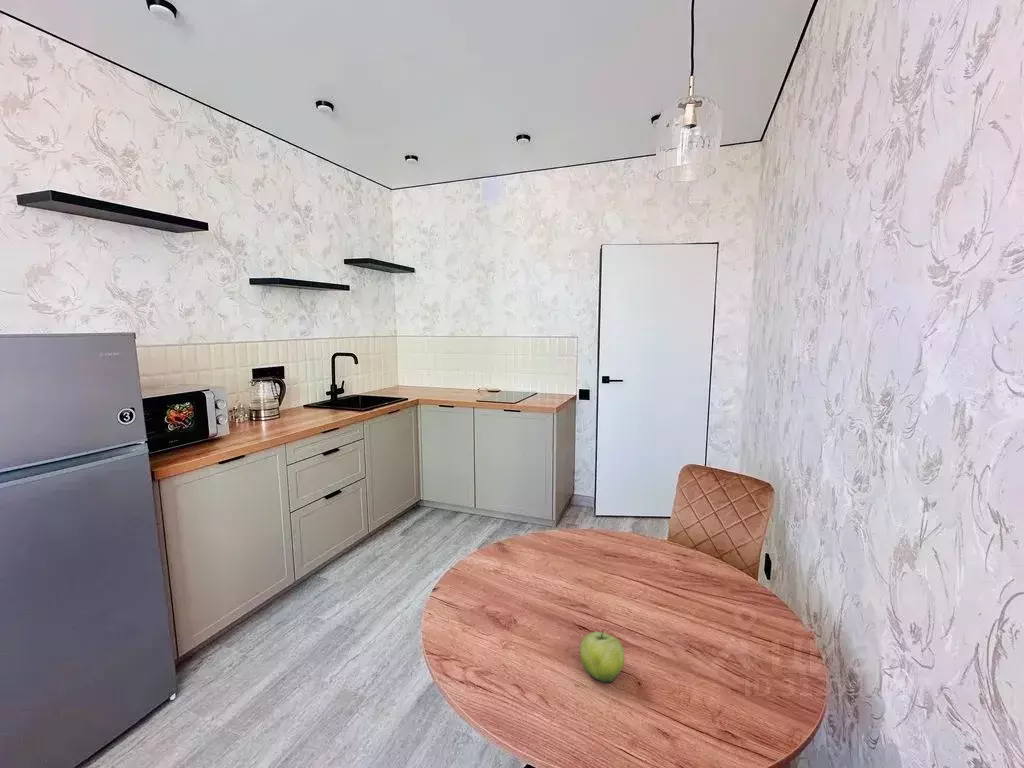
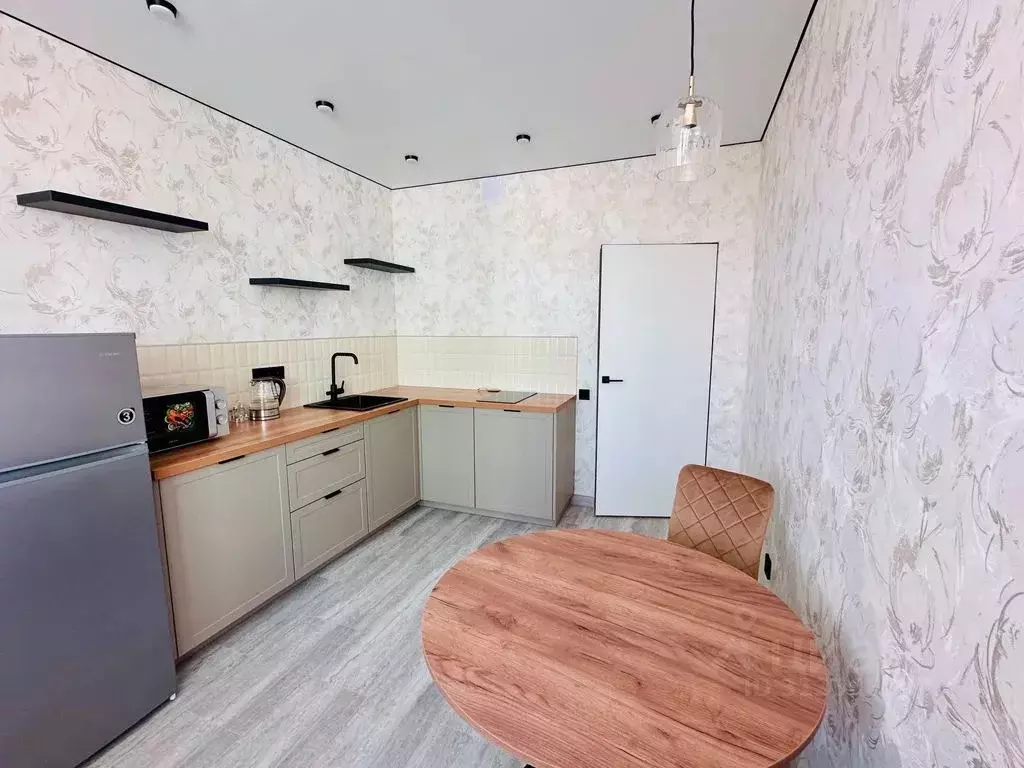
- fruit (602, 654)
